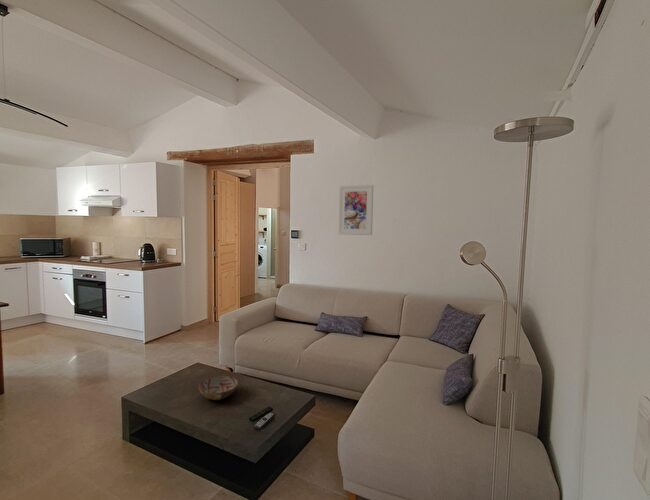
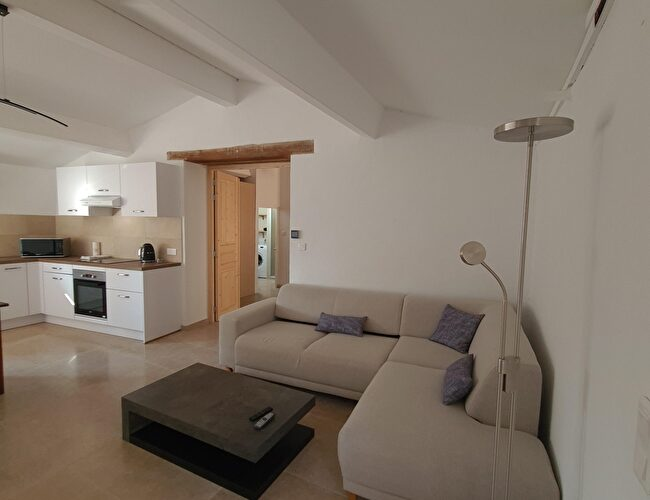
- bowl (218, 390)
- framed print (355, 210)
